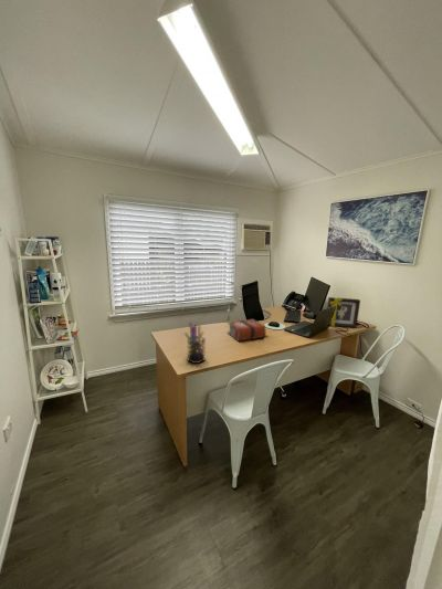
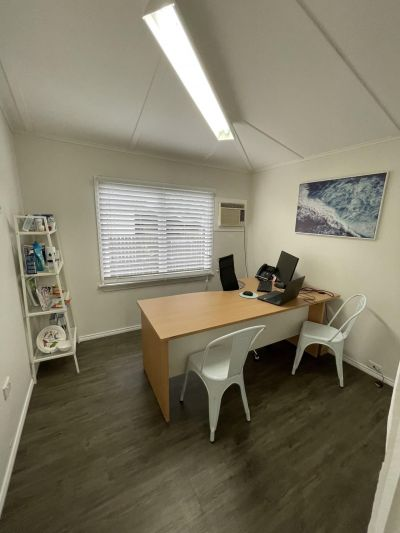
- pen holder (193, 341)
- bible (245, 328)
- picture frame (343, 312)
